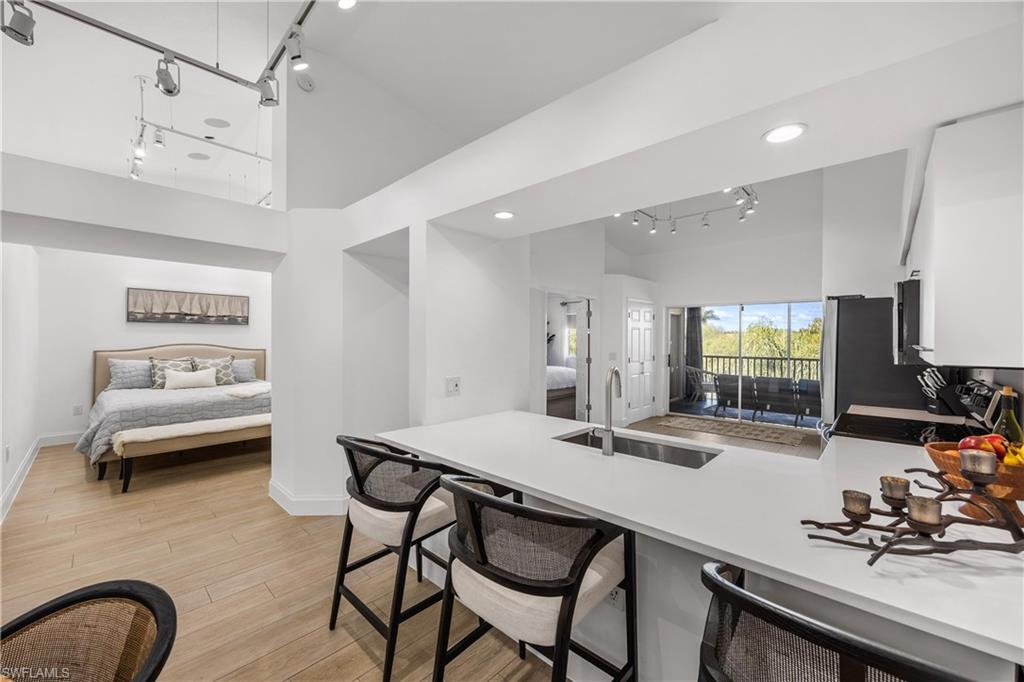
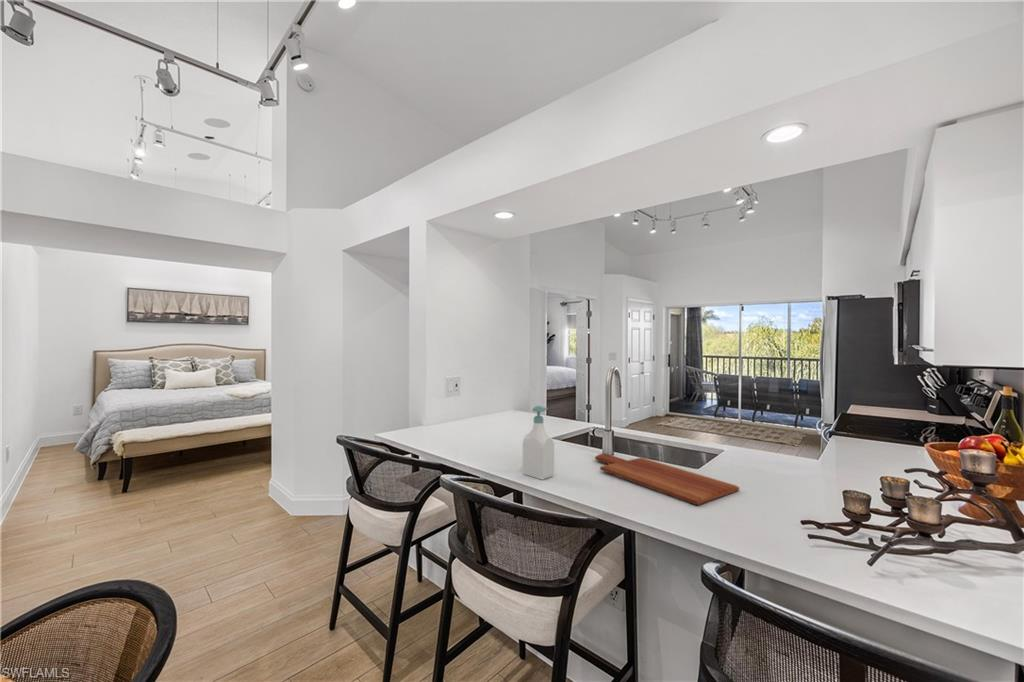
+ soap bottle (539, 440)
+ cutting board (661, 476)
